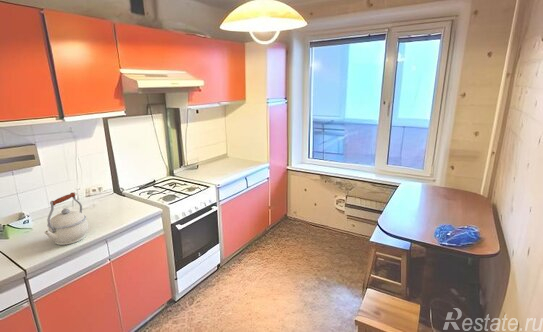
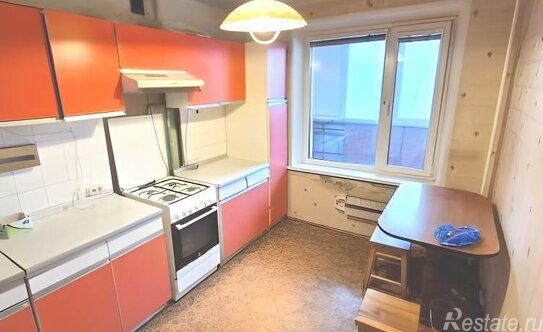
- kettle (64, 219)
